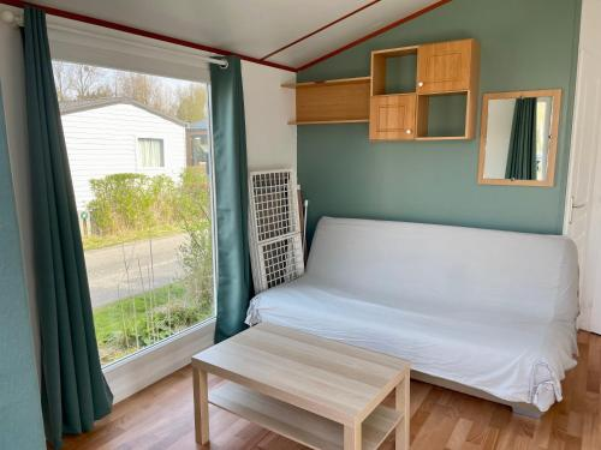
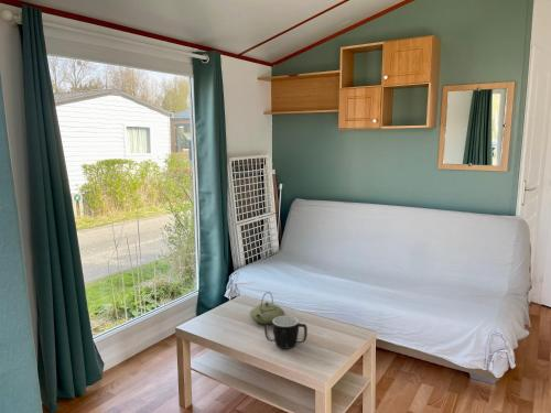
+ mug (285, 333)
+ teapot (266, 306)
